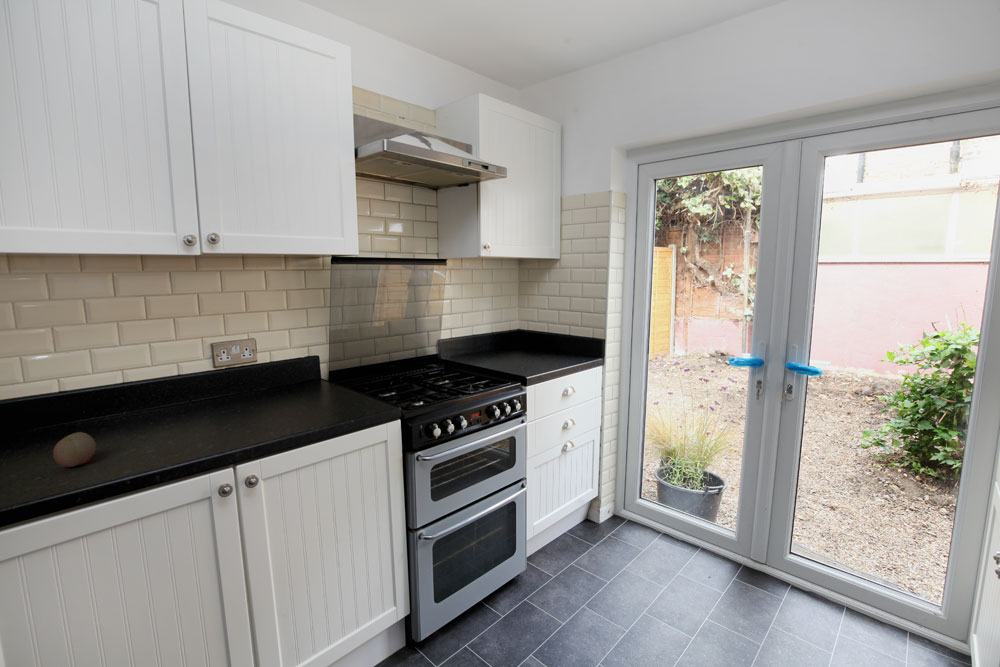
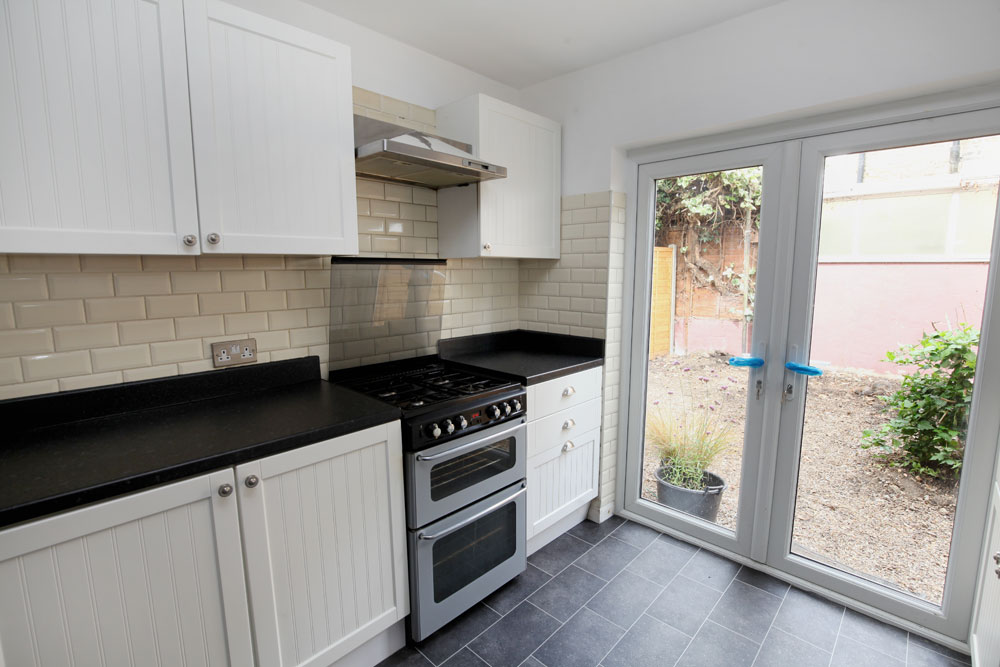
- fruit (74, 449)
